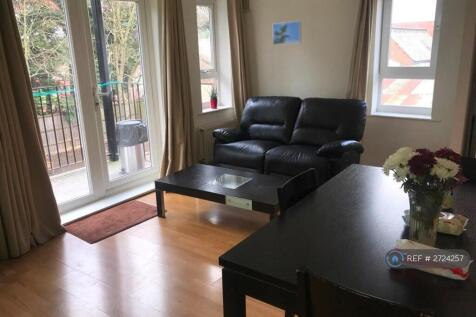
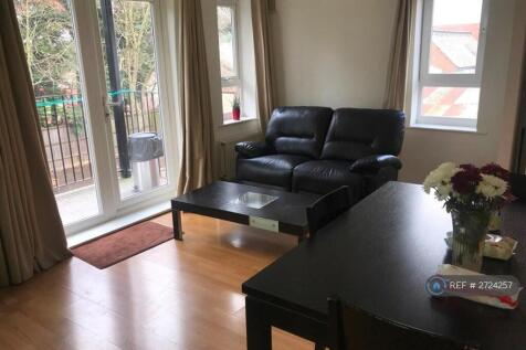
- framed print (286, 33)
